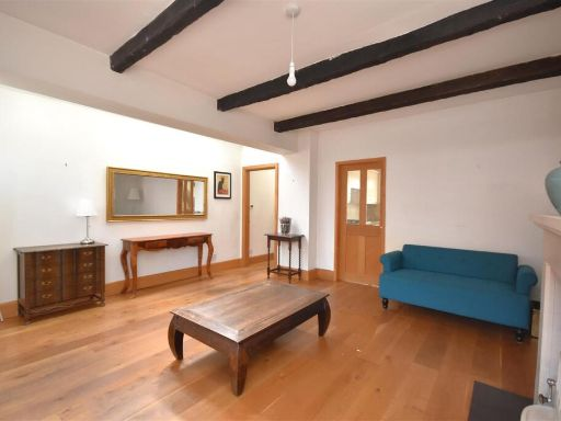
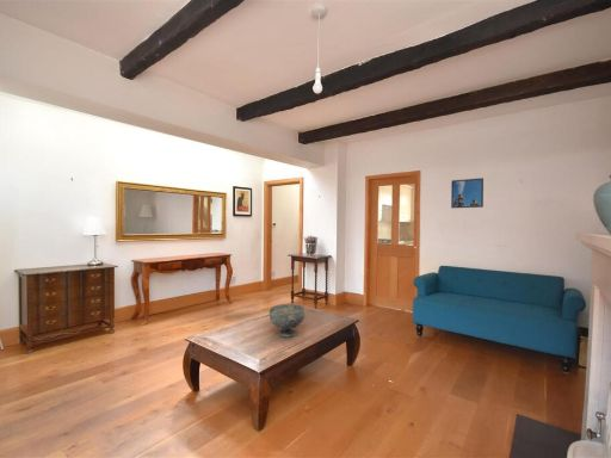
+ decorative bowl (286, 321)
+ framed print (467, 193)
